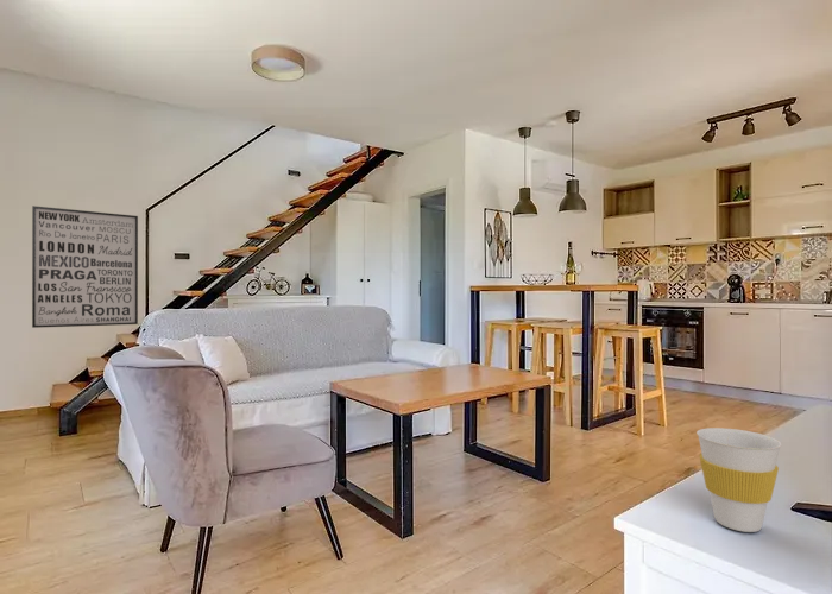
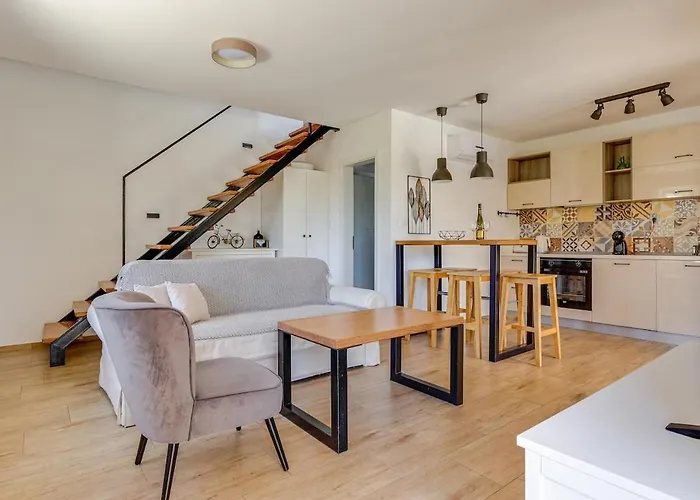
- cup (737, 480)
- wall art (87, 268)
